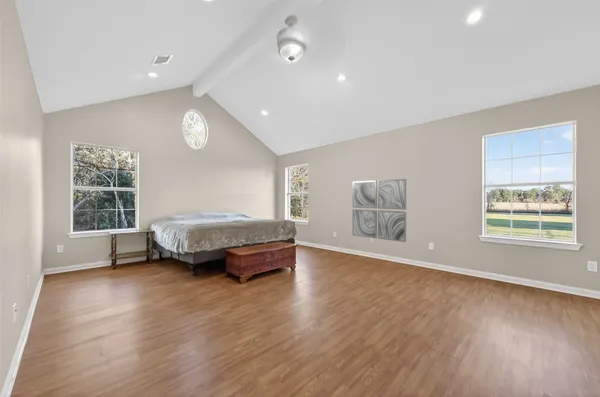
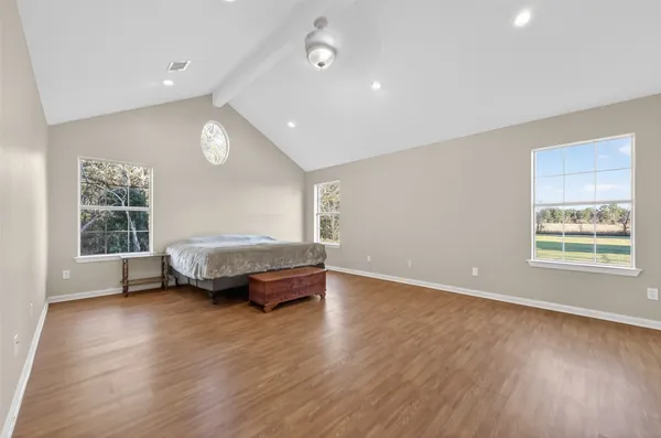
- wall art (376, 208)
